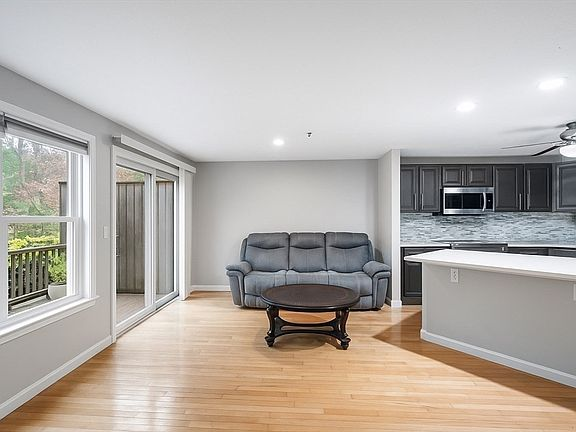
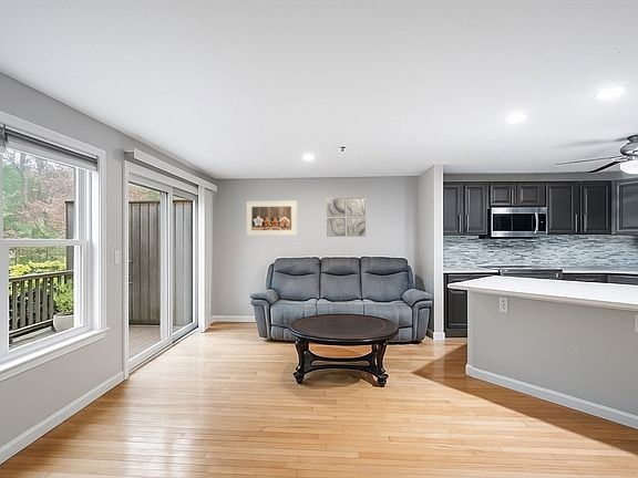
+ wall art (344, 216)
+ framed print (271, 218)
